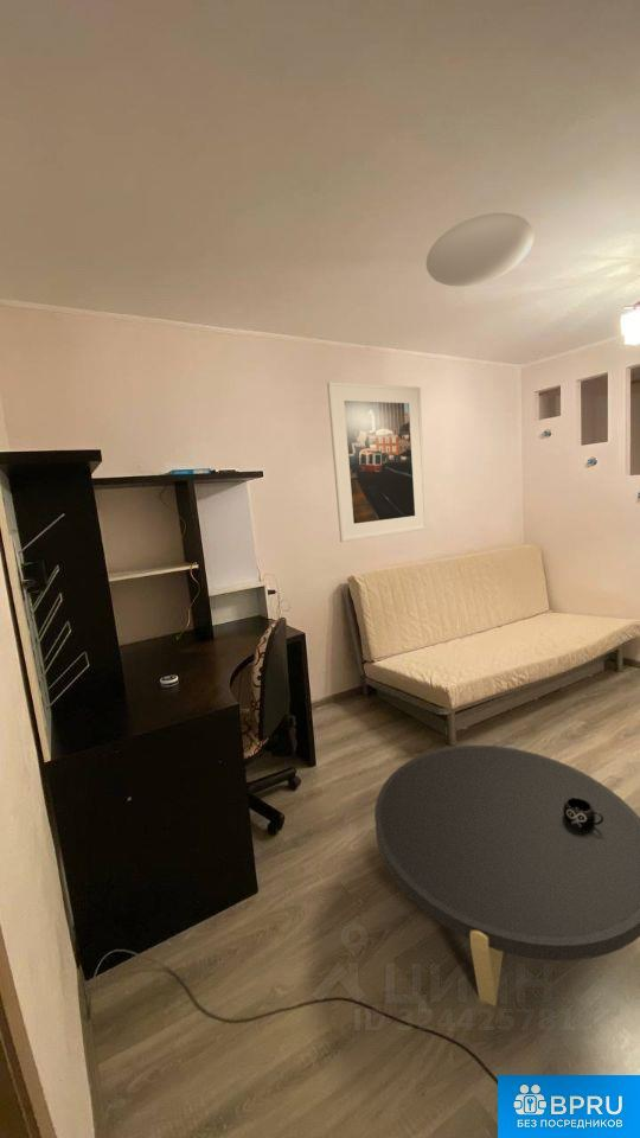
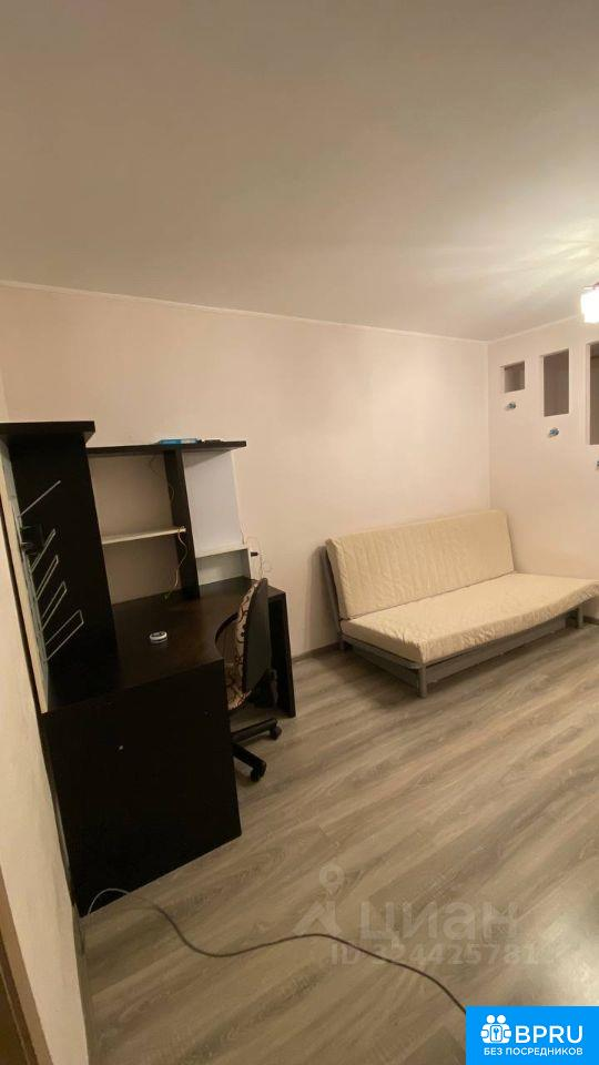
- mug (583, 813)
- ceiling light (478, 252)
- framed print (380, 461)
- coffee table (501, 856)
